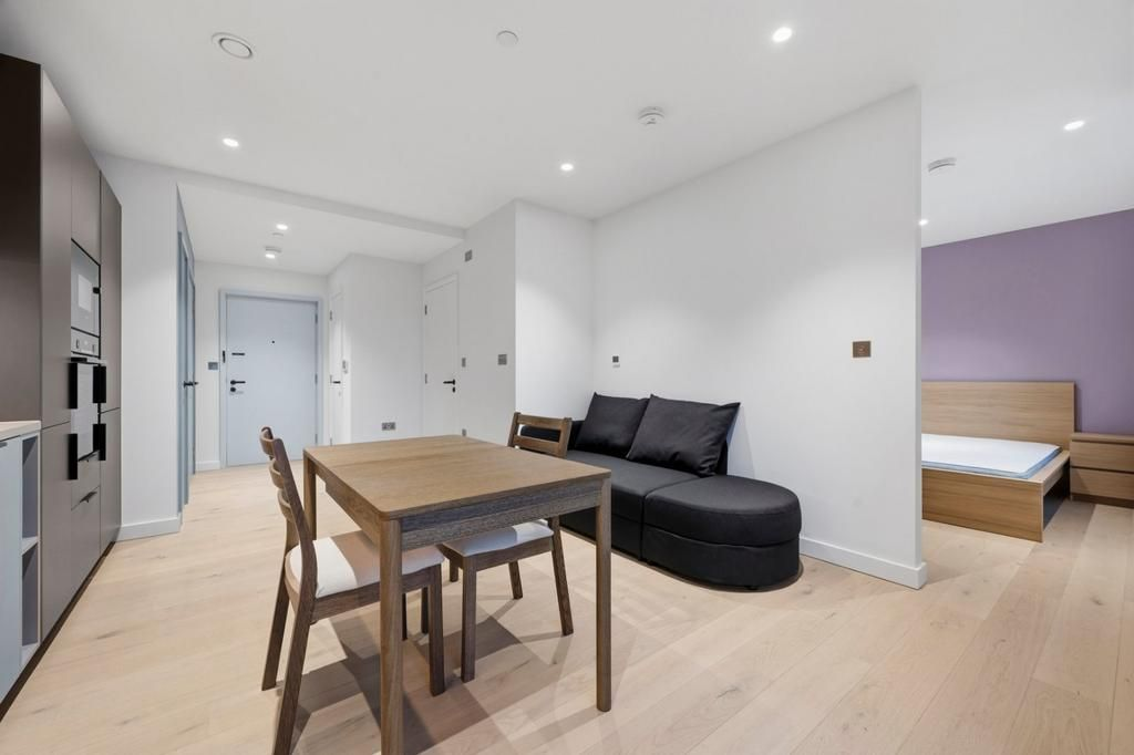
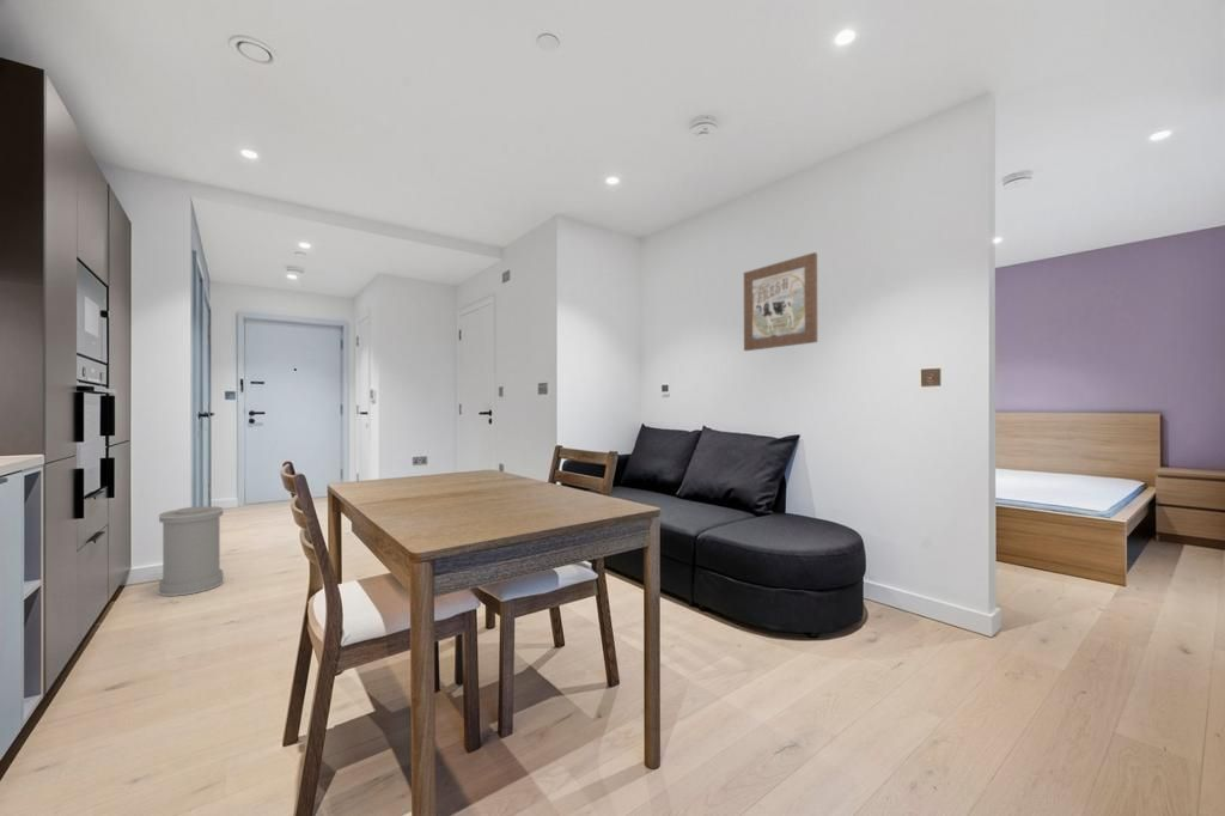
+ trash can (191, 547)
+ wall art (778, 305)
